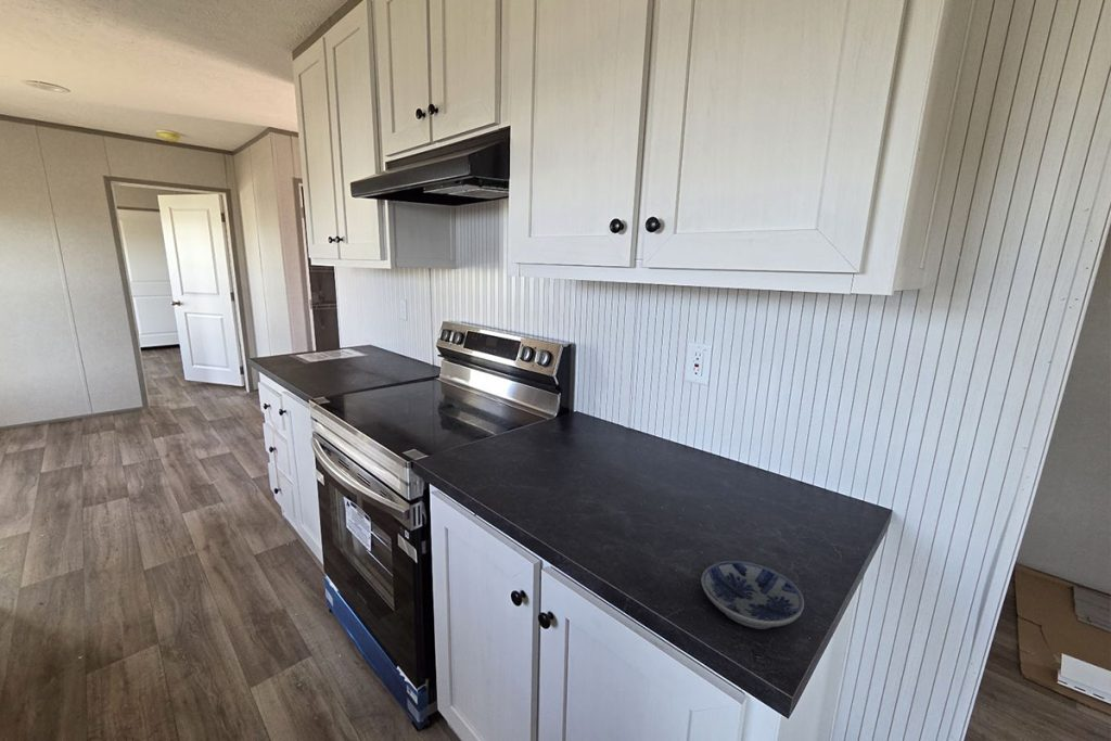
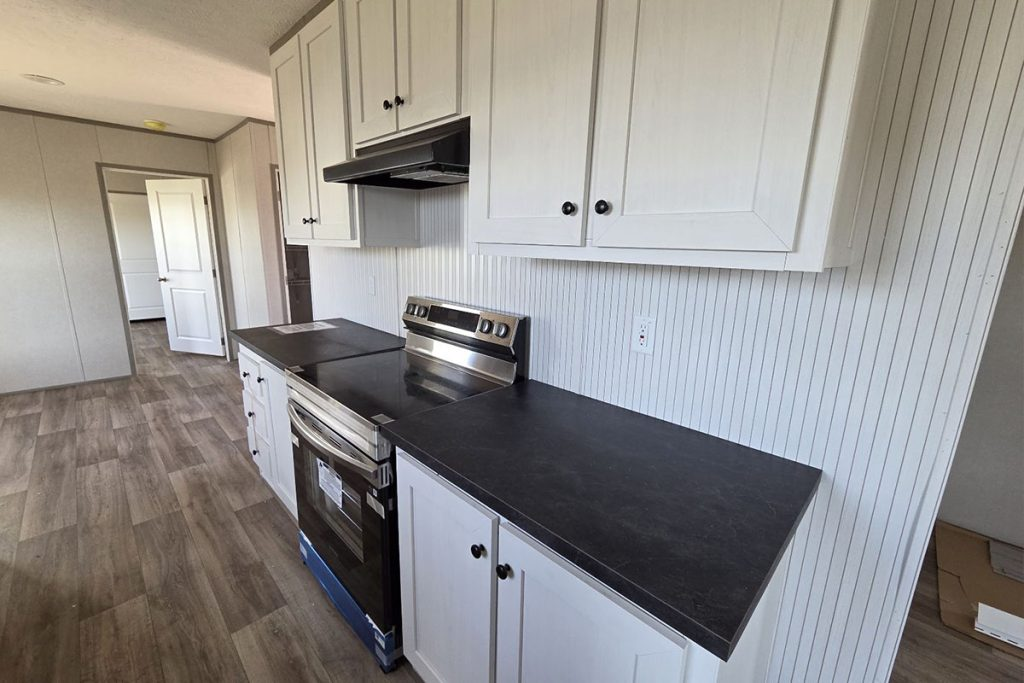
- bowl (749, 598)
